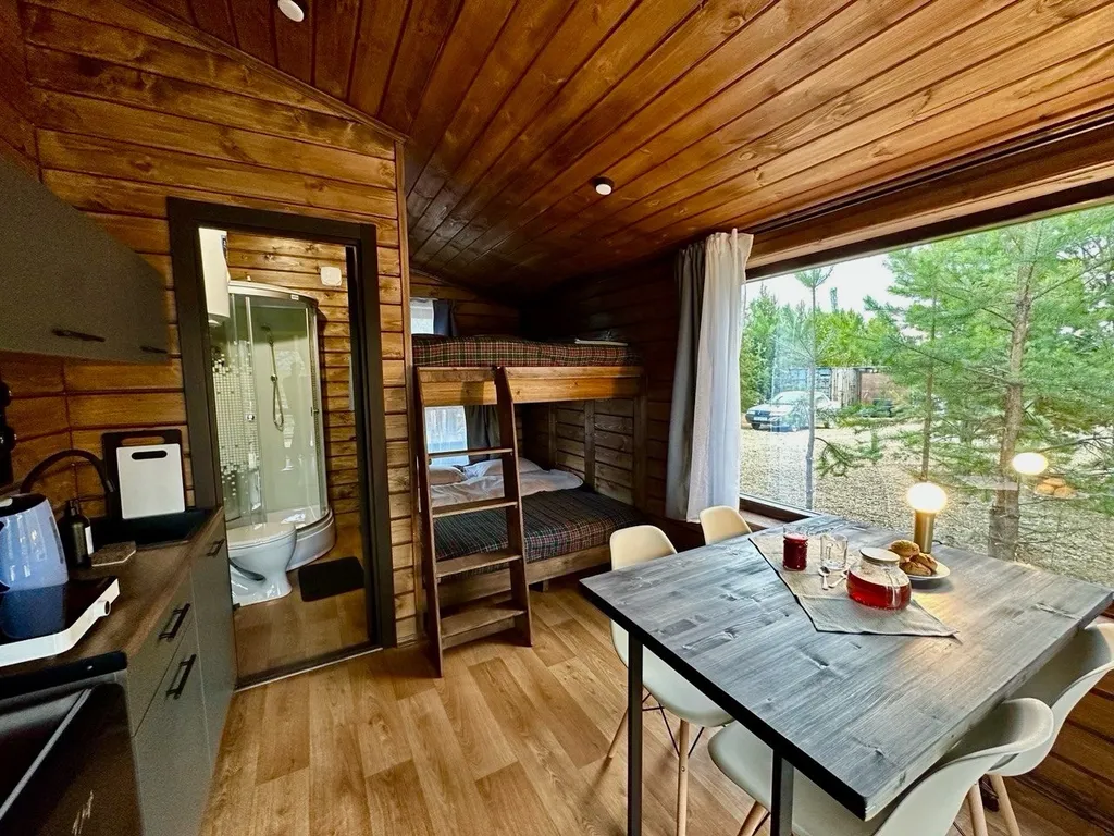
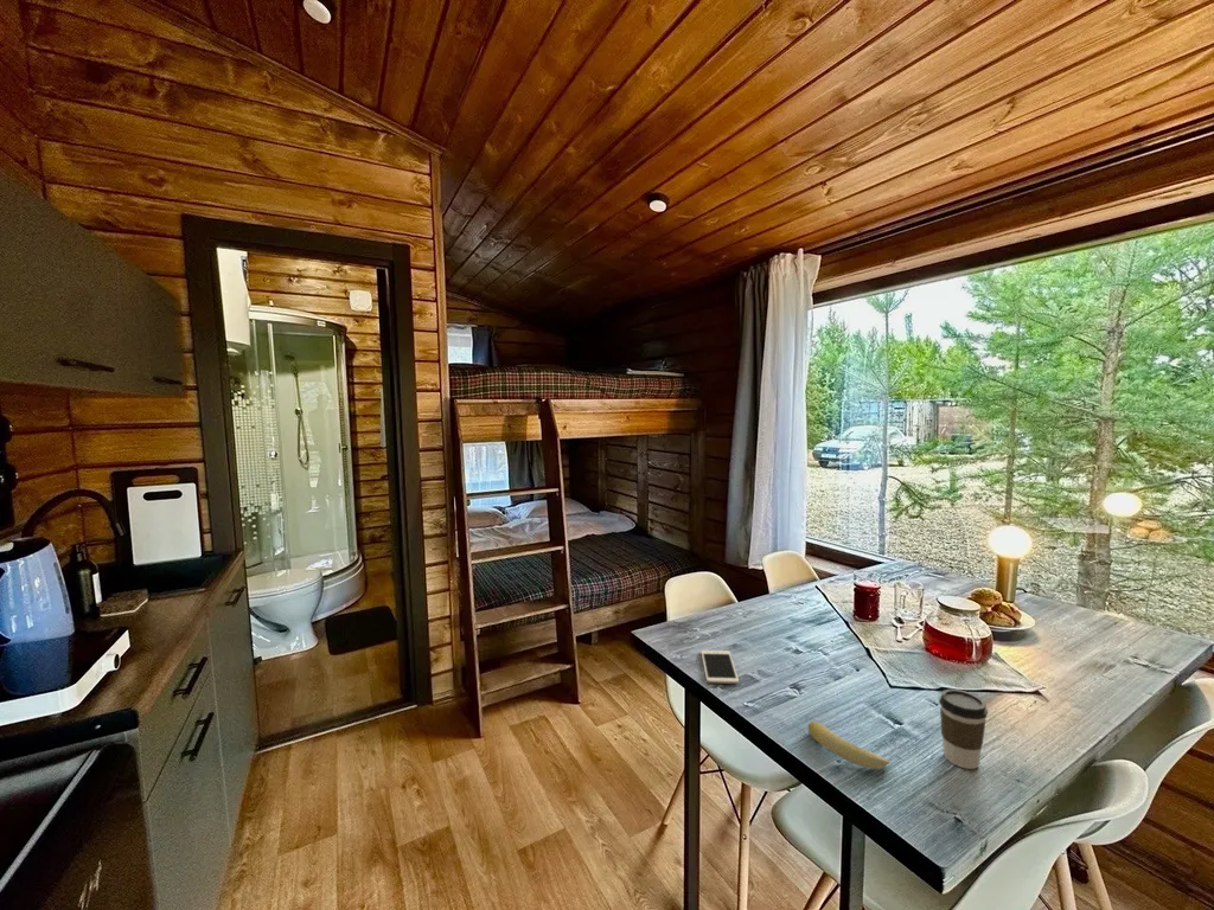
+ fruit (842, 741)
+ cell phone (718, 665)
+ coffee cup (961, 729)
